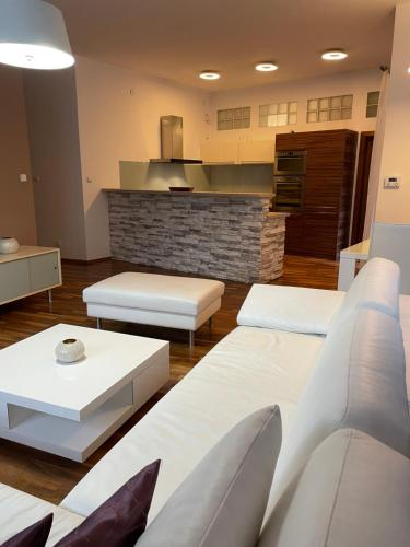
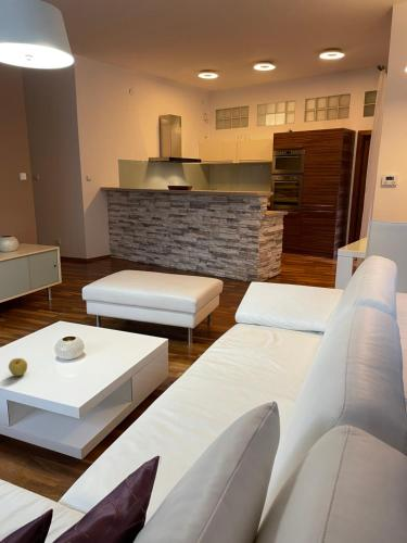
+ apple (17, 367)
